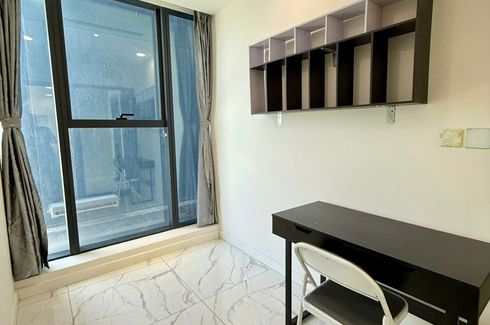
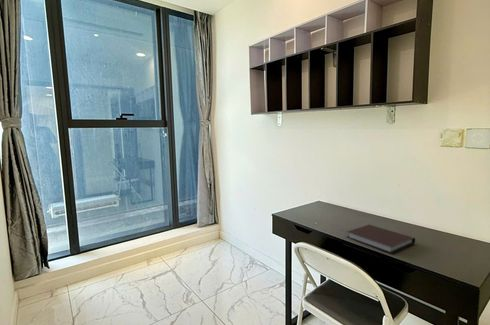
+ notebook (379, 237)
